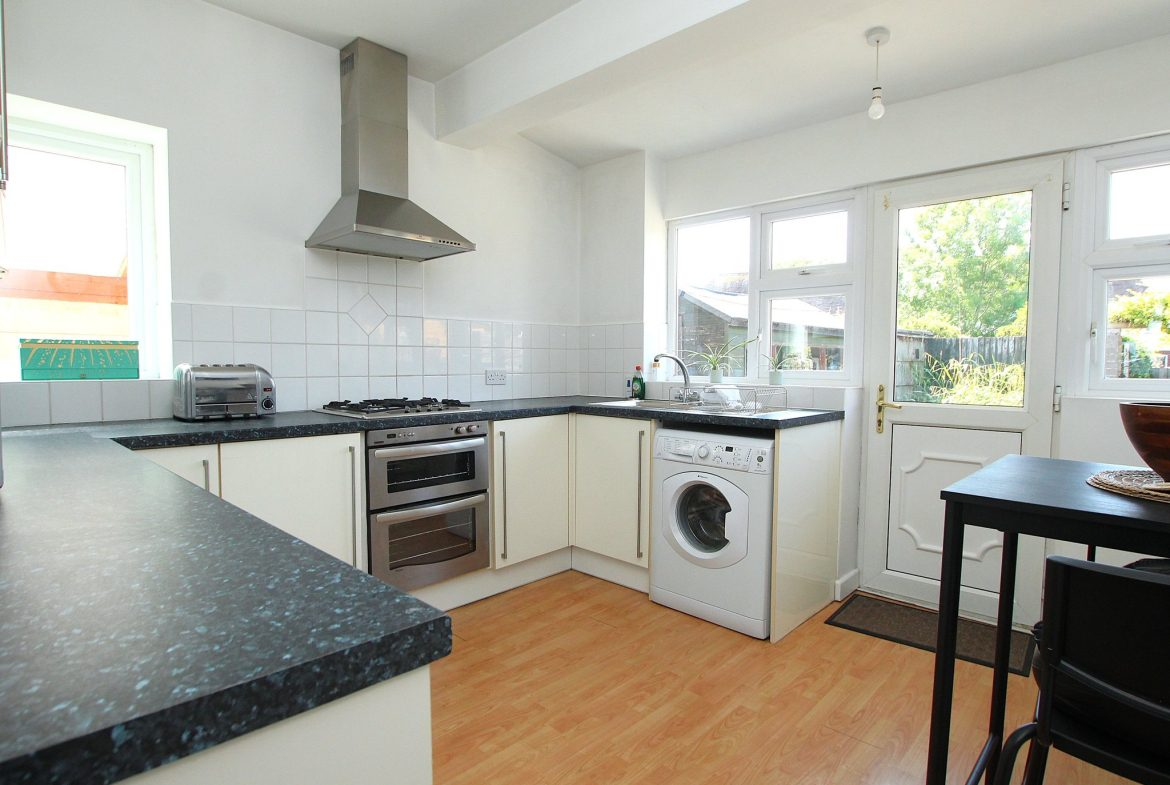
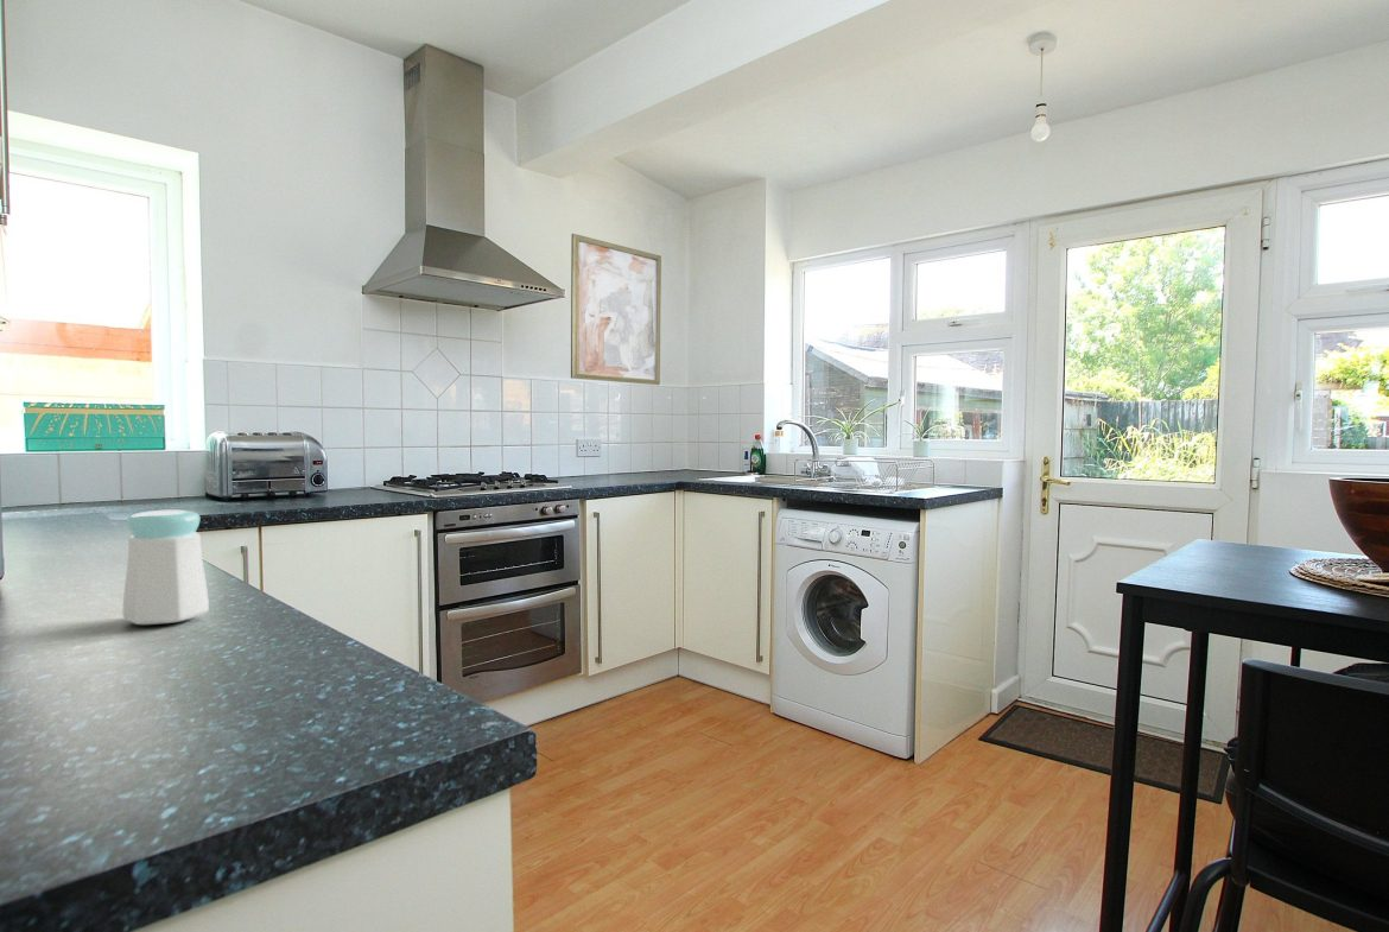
+ salt shaker (165, 565)
+ wall art (619, 313)
